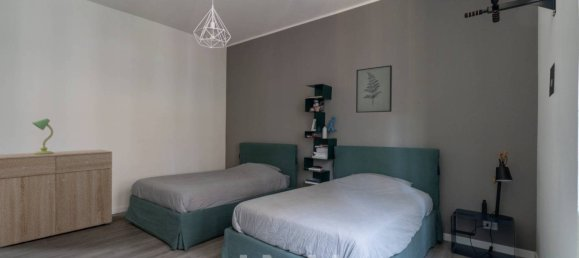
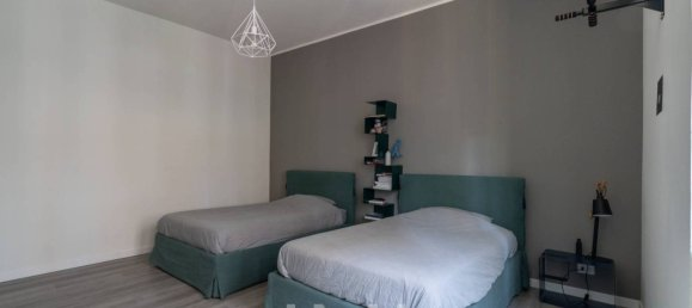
- table lamp (46, 138)
- dresser (51, 192)
- wall art (373, 90)
